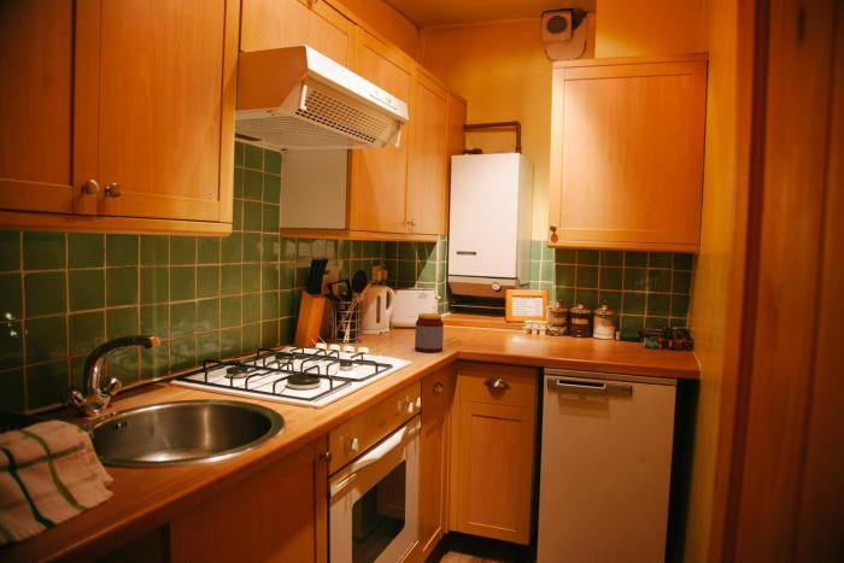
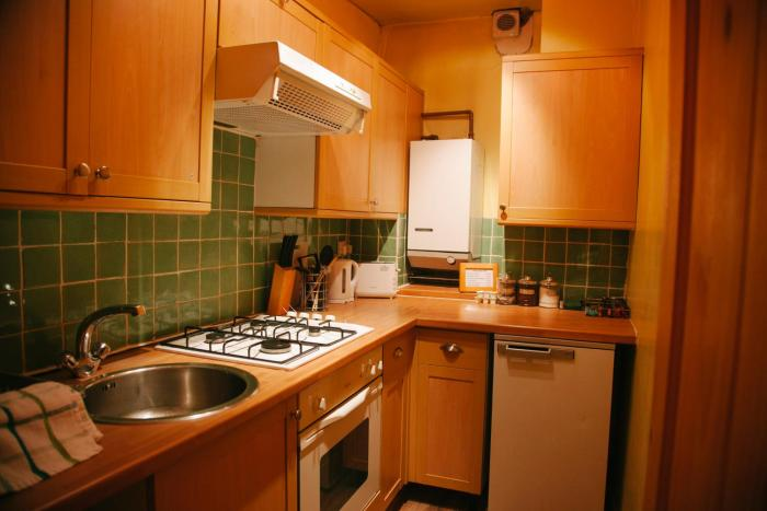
- jar (429, 332)
